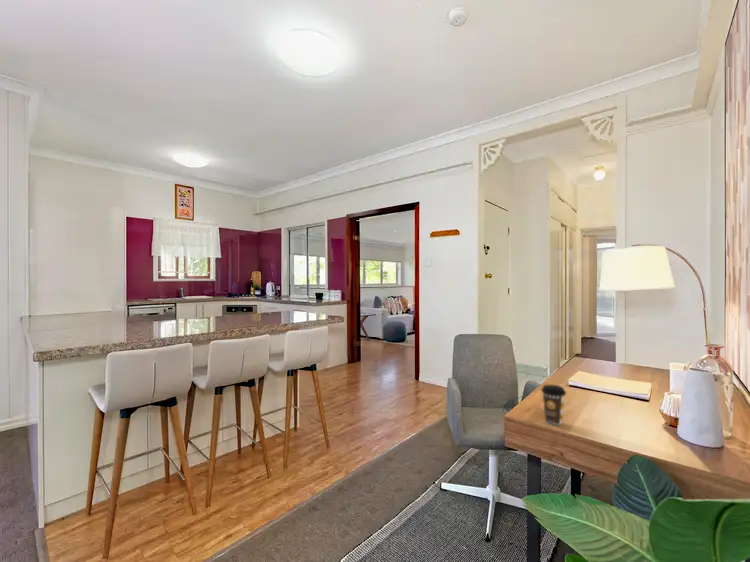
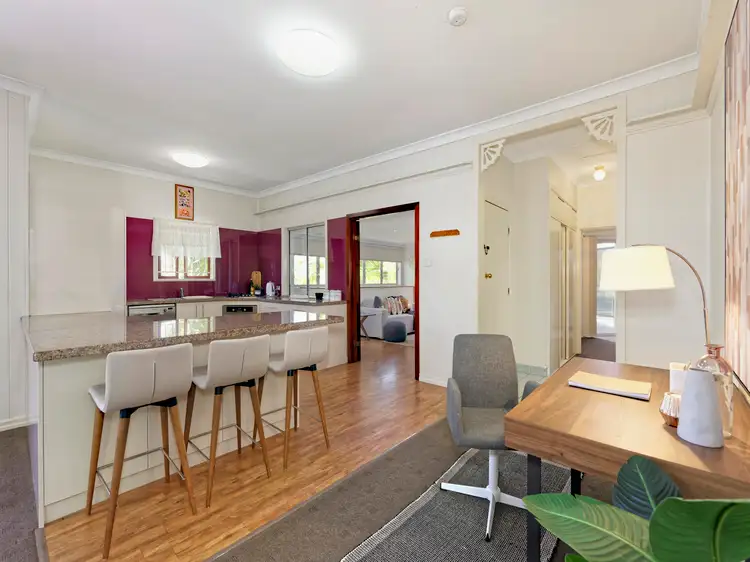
- coffee cup (553, 404)
